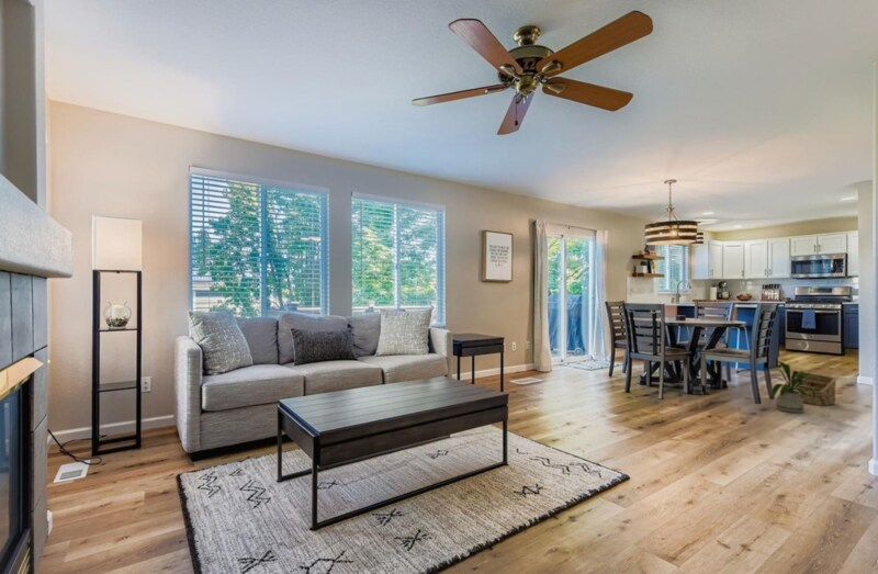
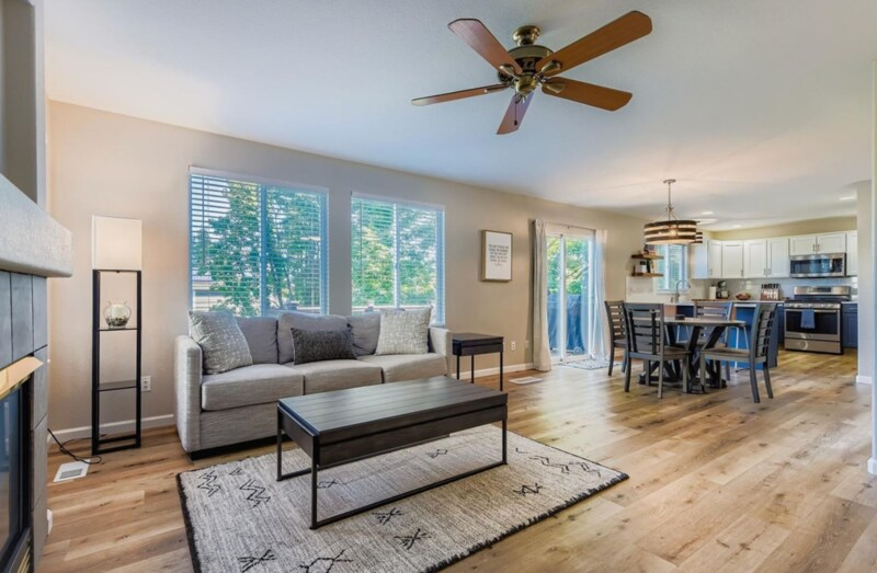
- basket (808, 387)
- house plant (796, 385)
